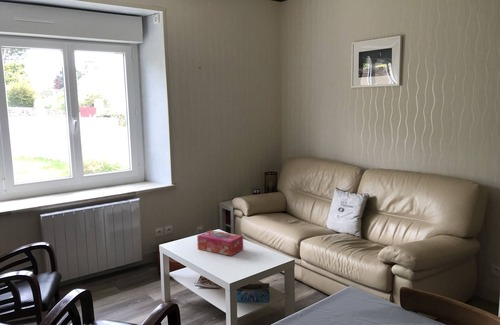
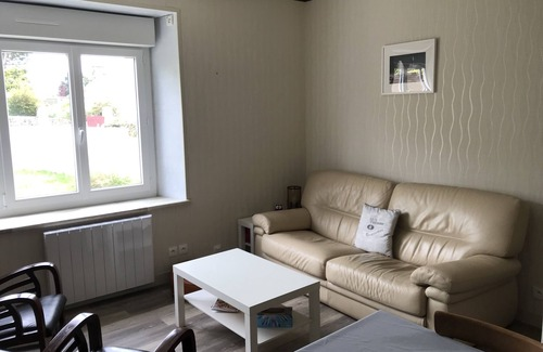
- tissue box (220, 242)
